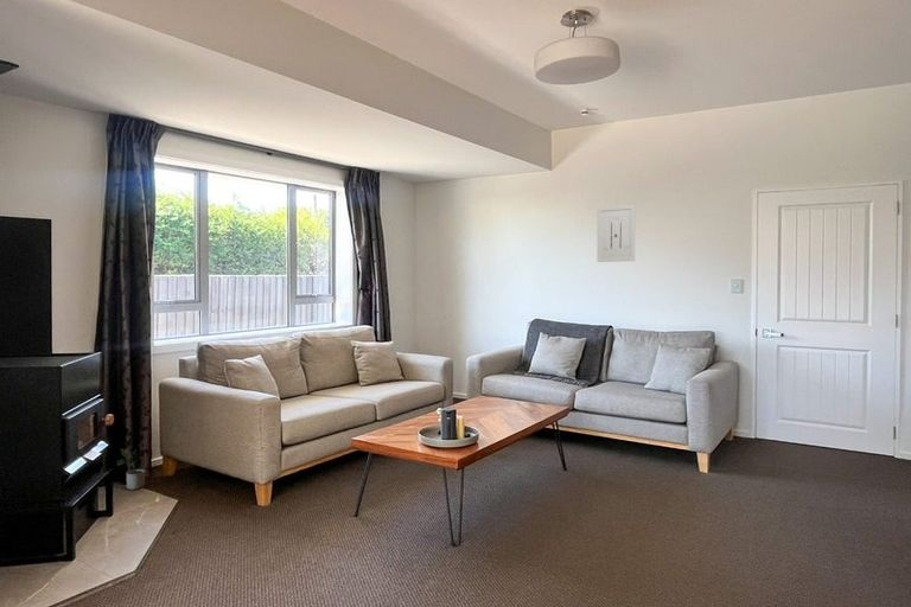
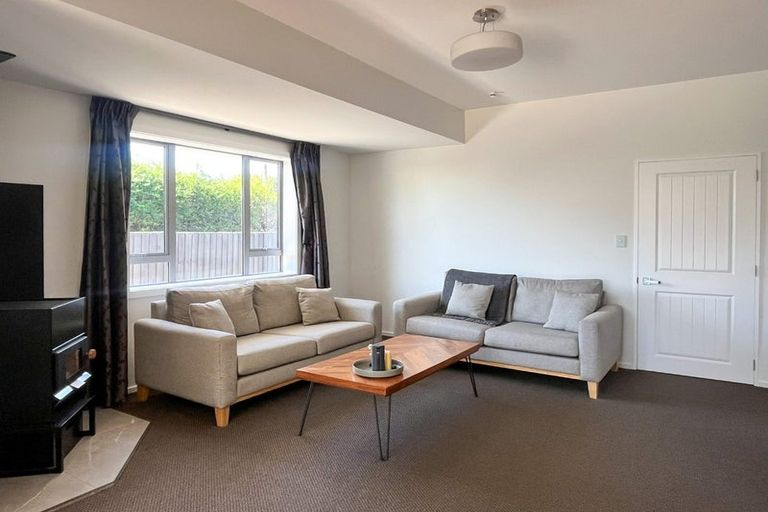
- potted plant (132, 465)
- wall art (616, 234)
